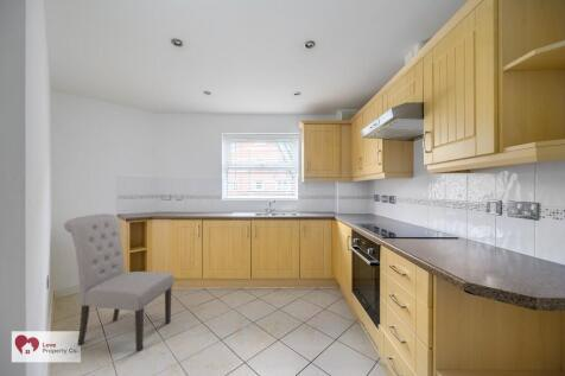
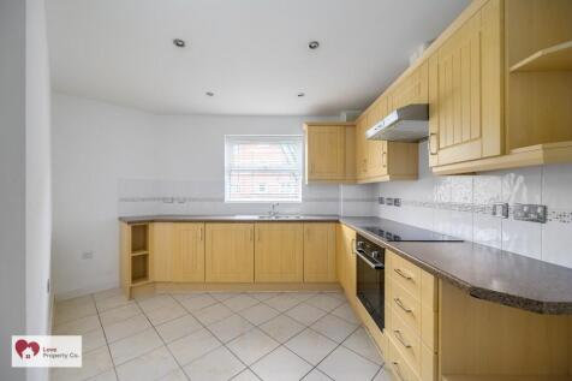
- chair (121, 274)
